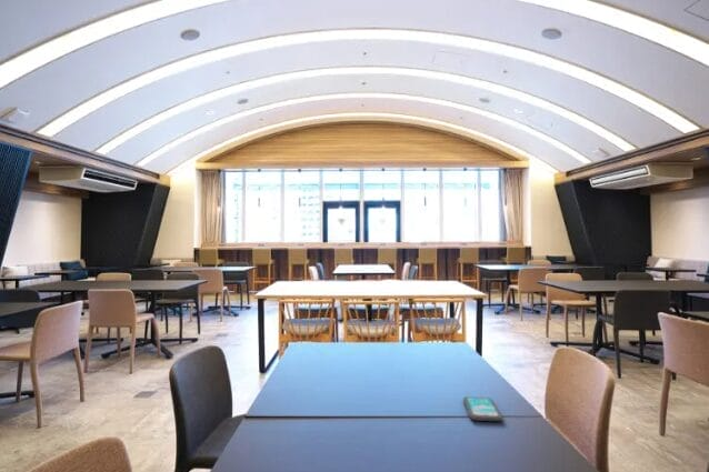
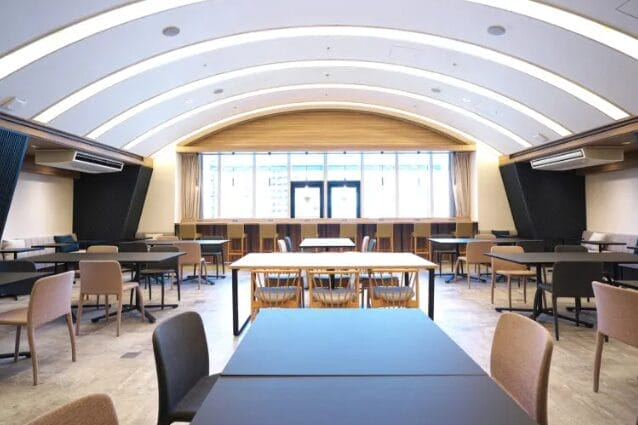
- smartphone (481, 408)
